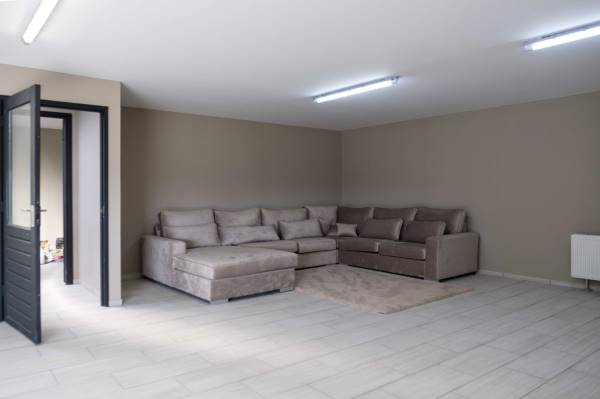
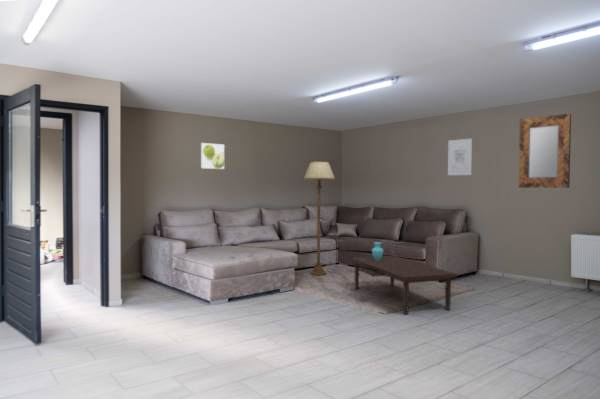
+ floor lamp (318, 216)
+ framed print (212, 156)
+ home mirror (543, 152)
+ coffee table (393, 273)
+ wall art (459, 157)
